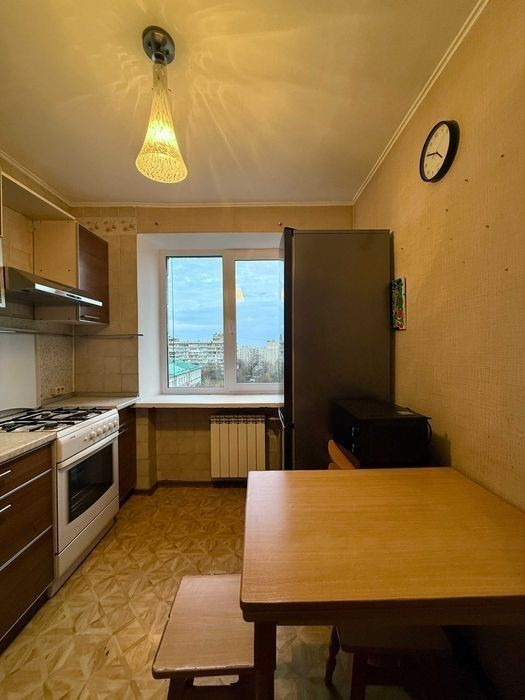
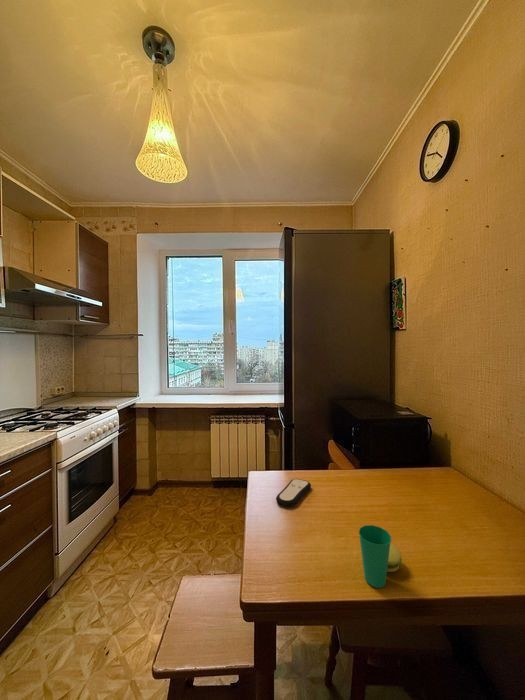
+ remote control (293, 491)
+ cup (380, 549)
